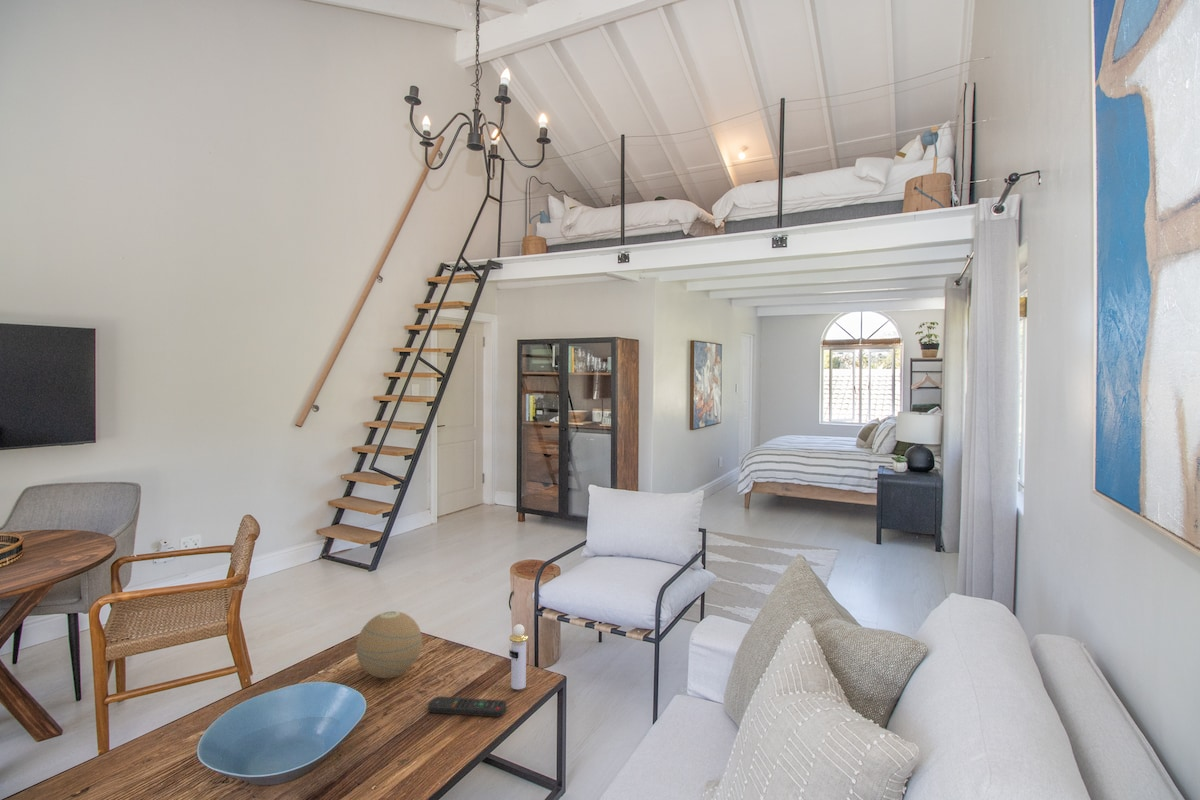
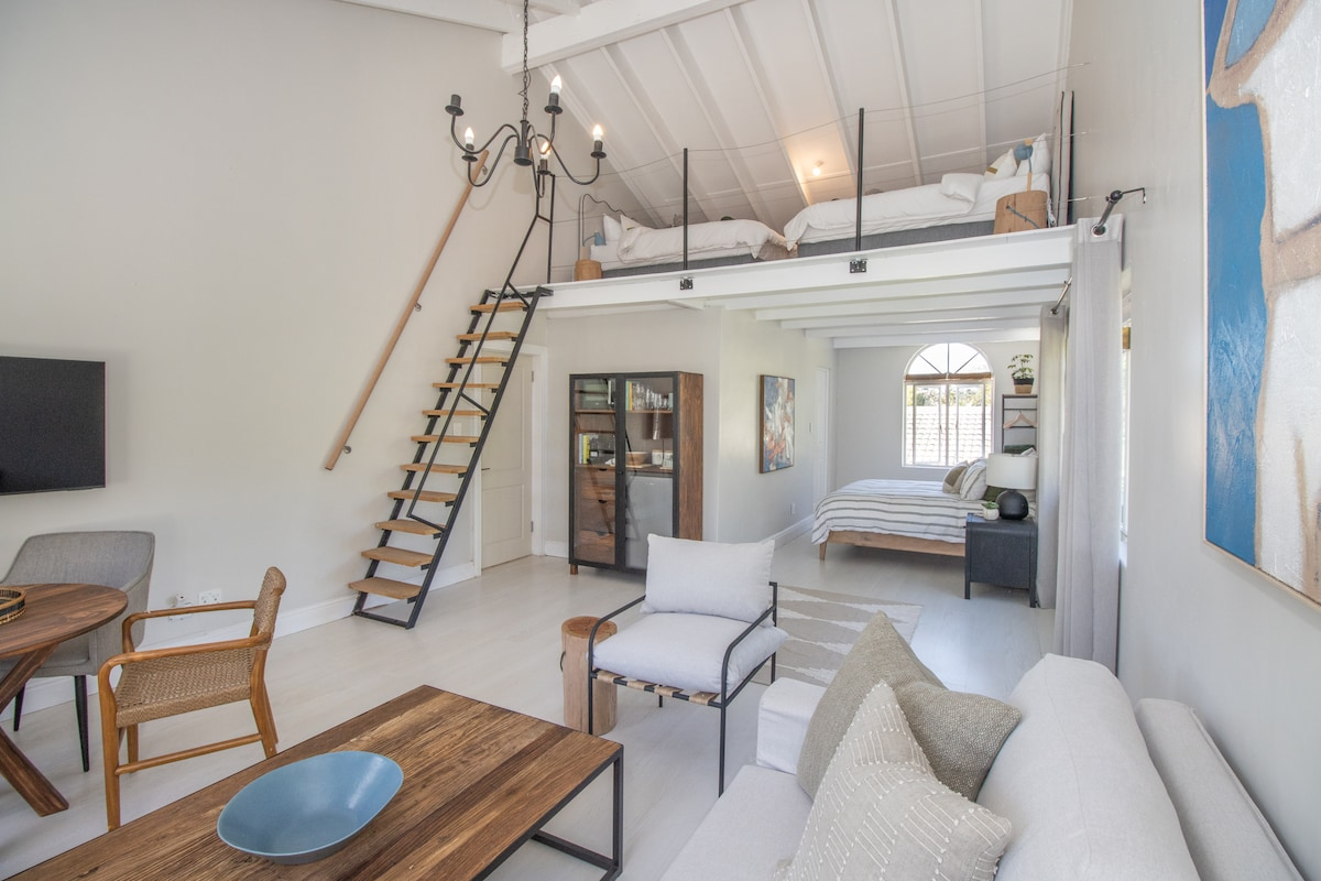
- decorative orb (389, 644)
- perfume bottle (518, 656)
- remote control (467, 706)
